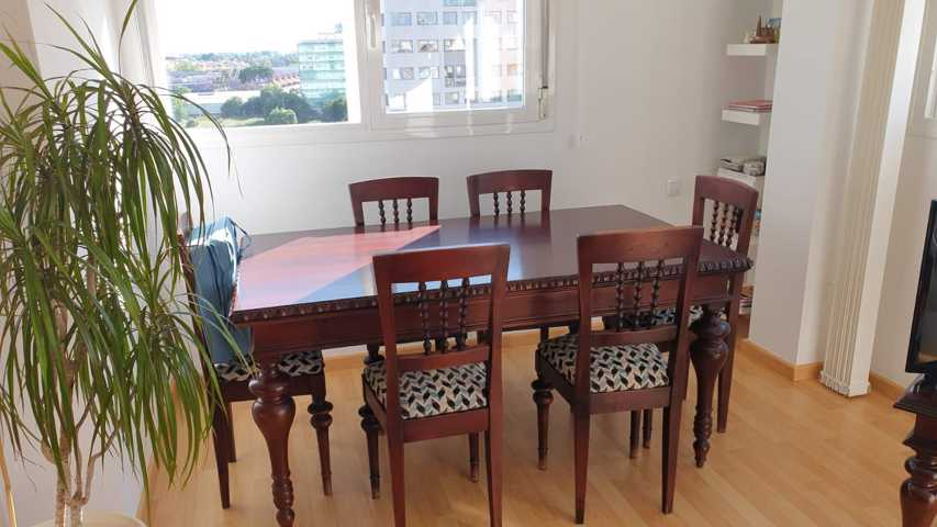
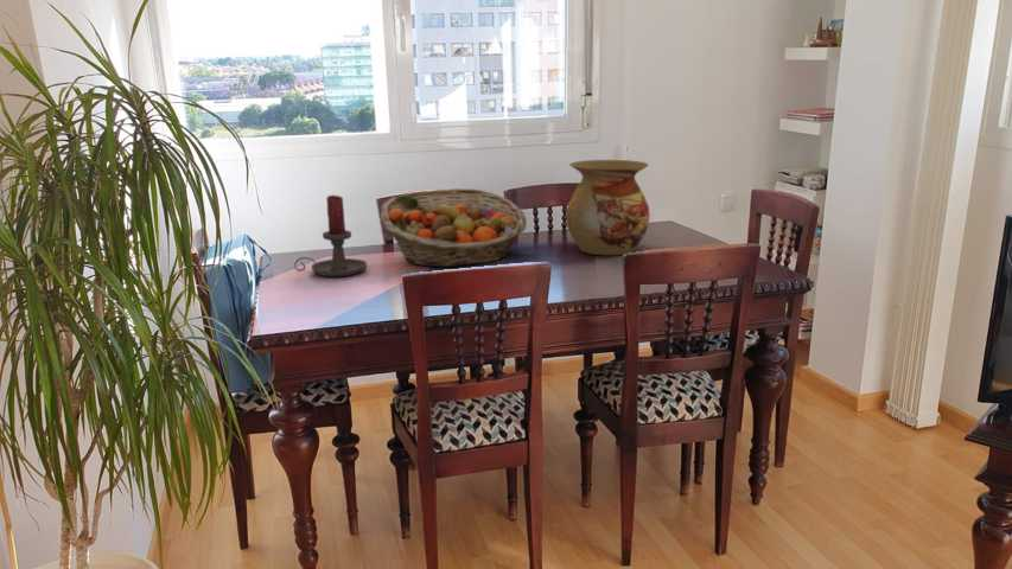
+ fruit basket (453, 226)
+ candle holder (329, 234)
+ vase (607, 207)
